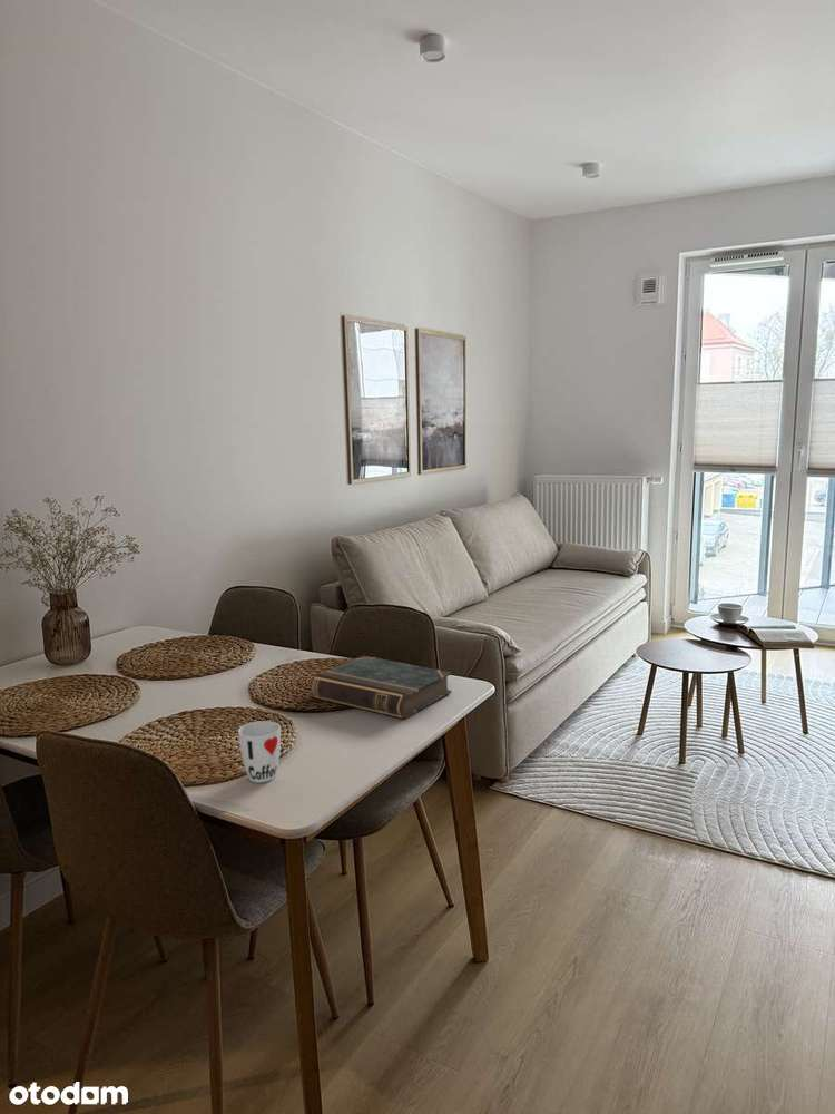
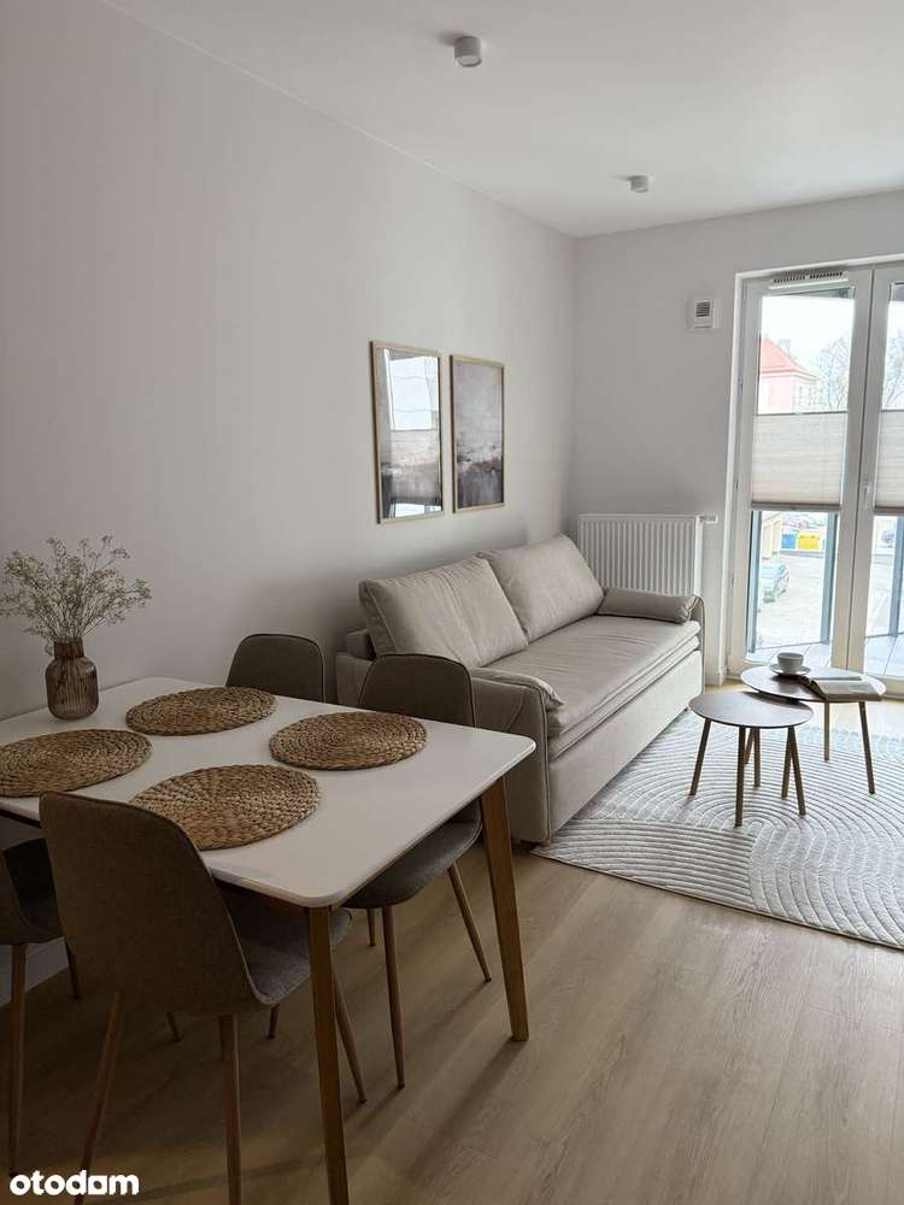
- cup (261, 752)
- book (381, 684)
